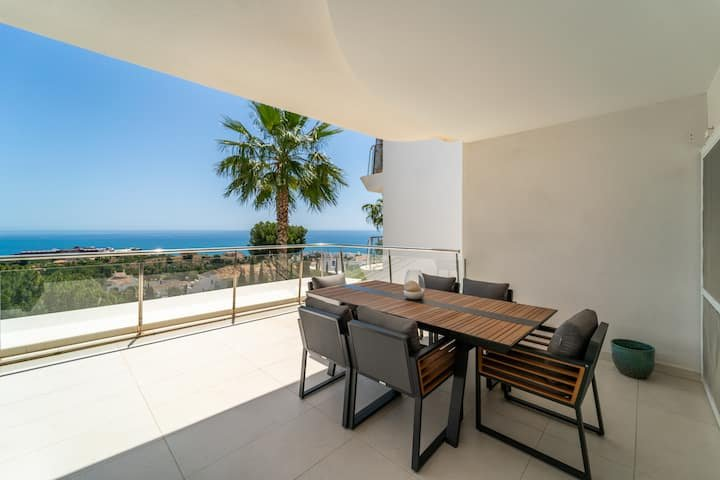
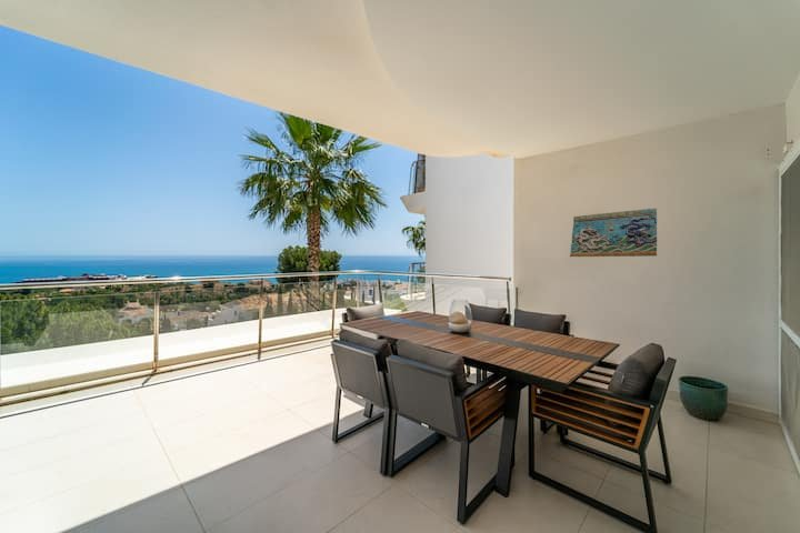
+ decorative wall panel (610, 234)
